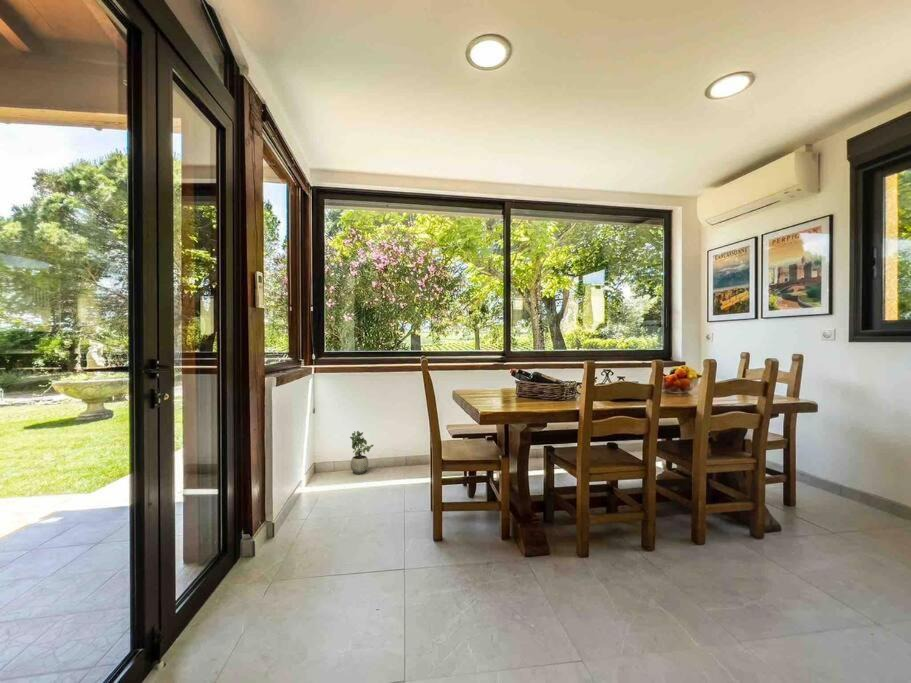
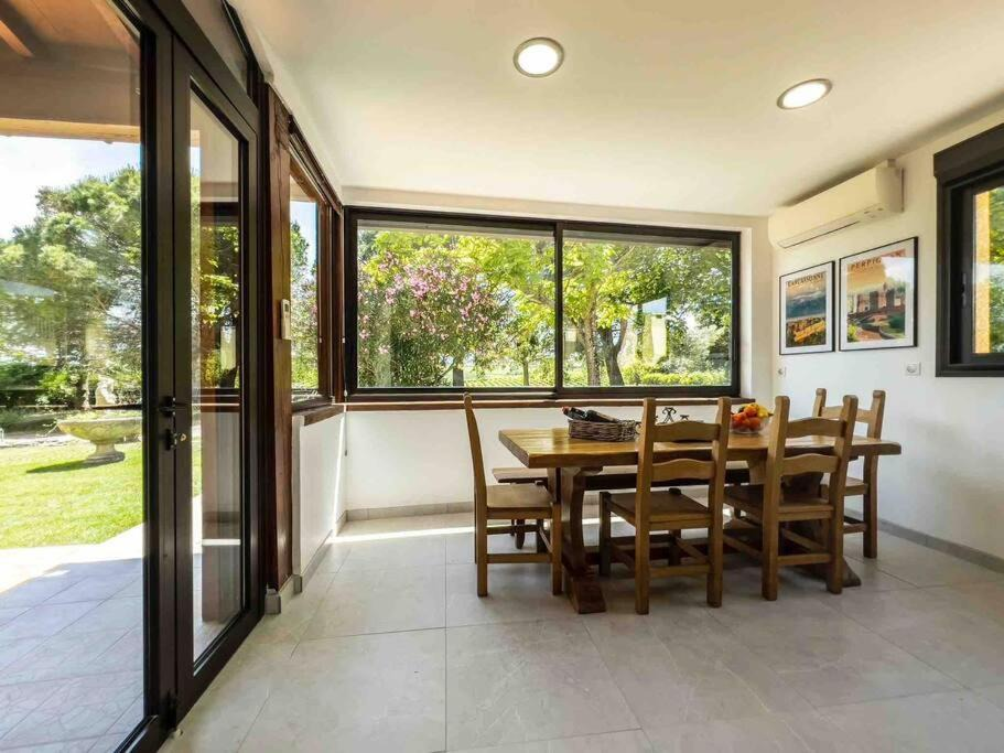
- potted plant (361, 451)
